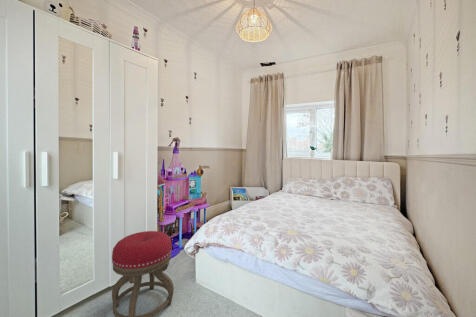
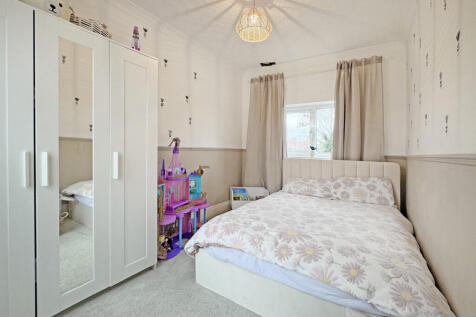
- stool (143, 271)
